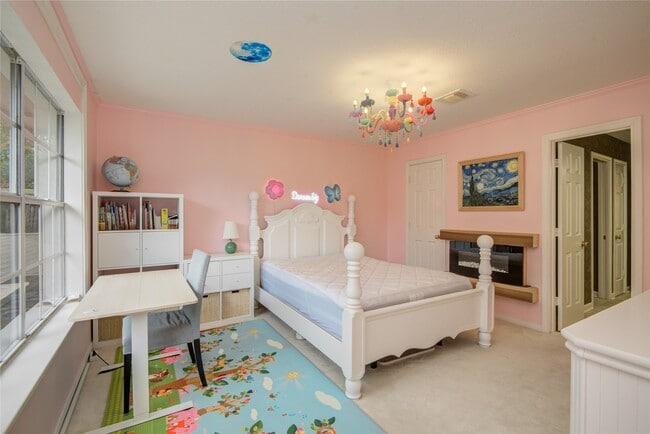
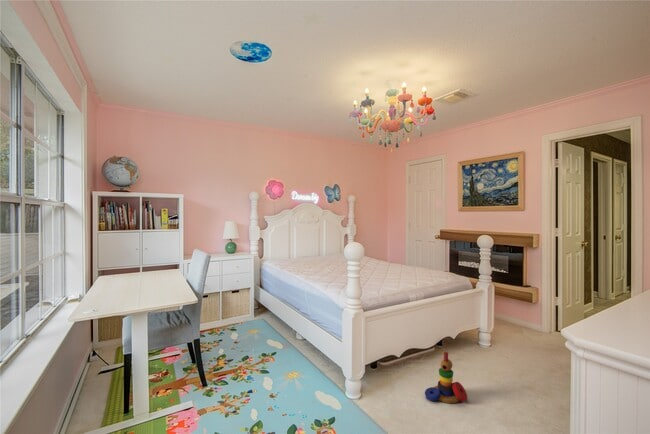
+ stacking toy (446, 375)
